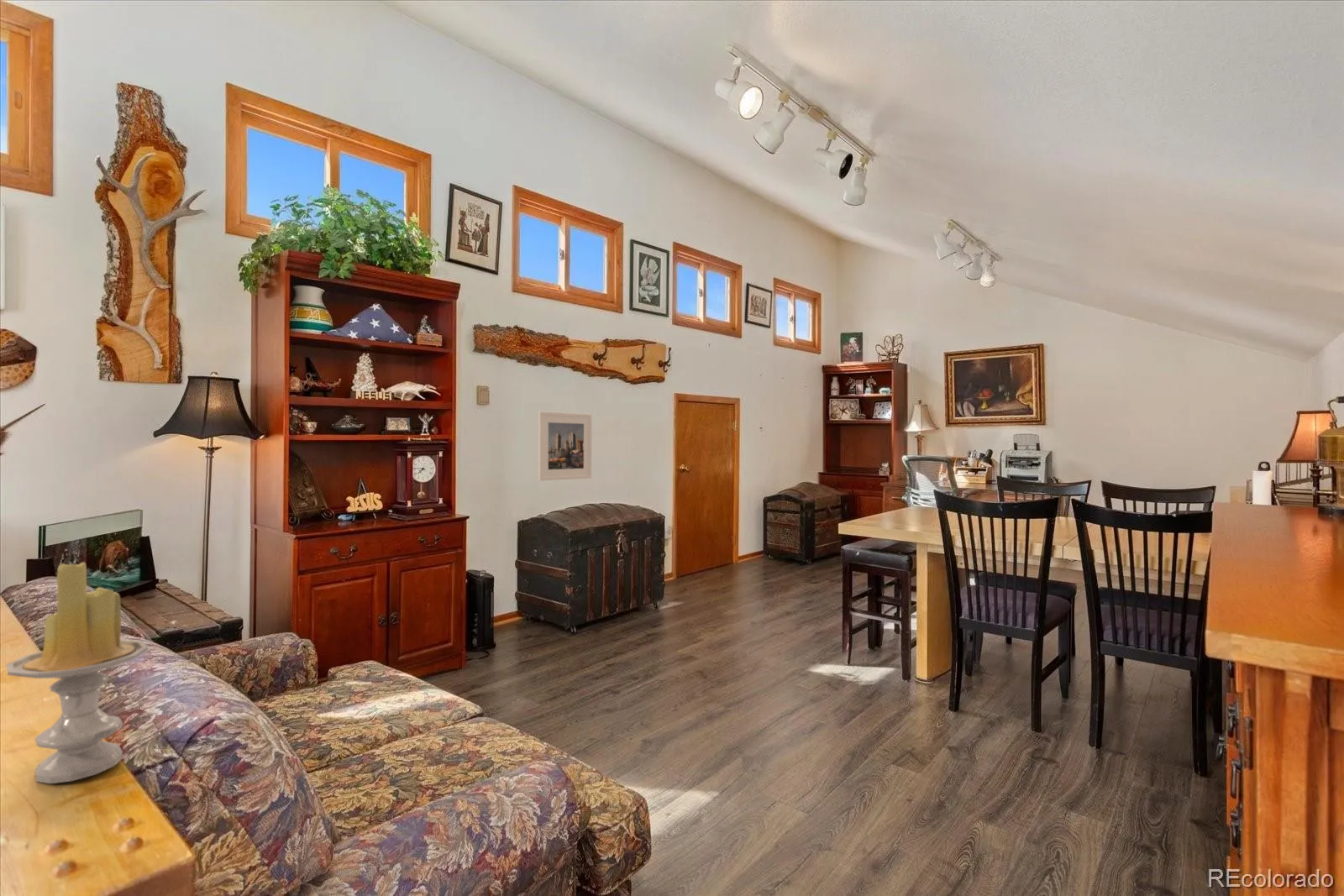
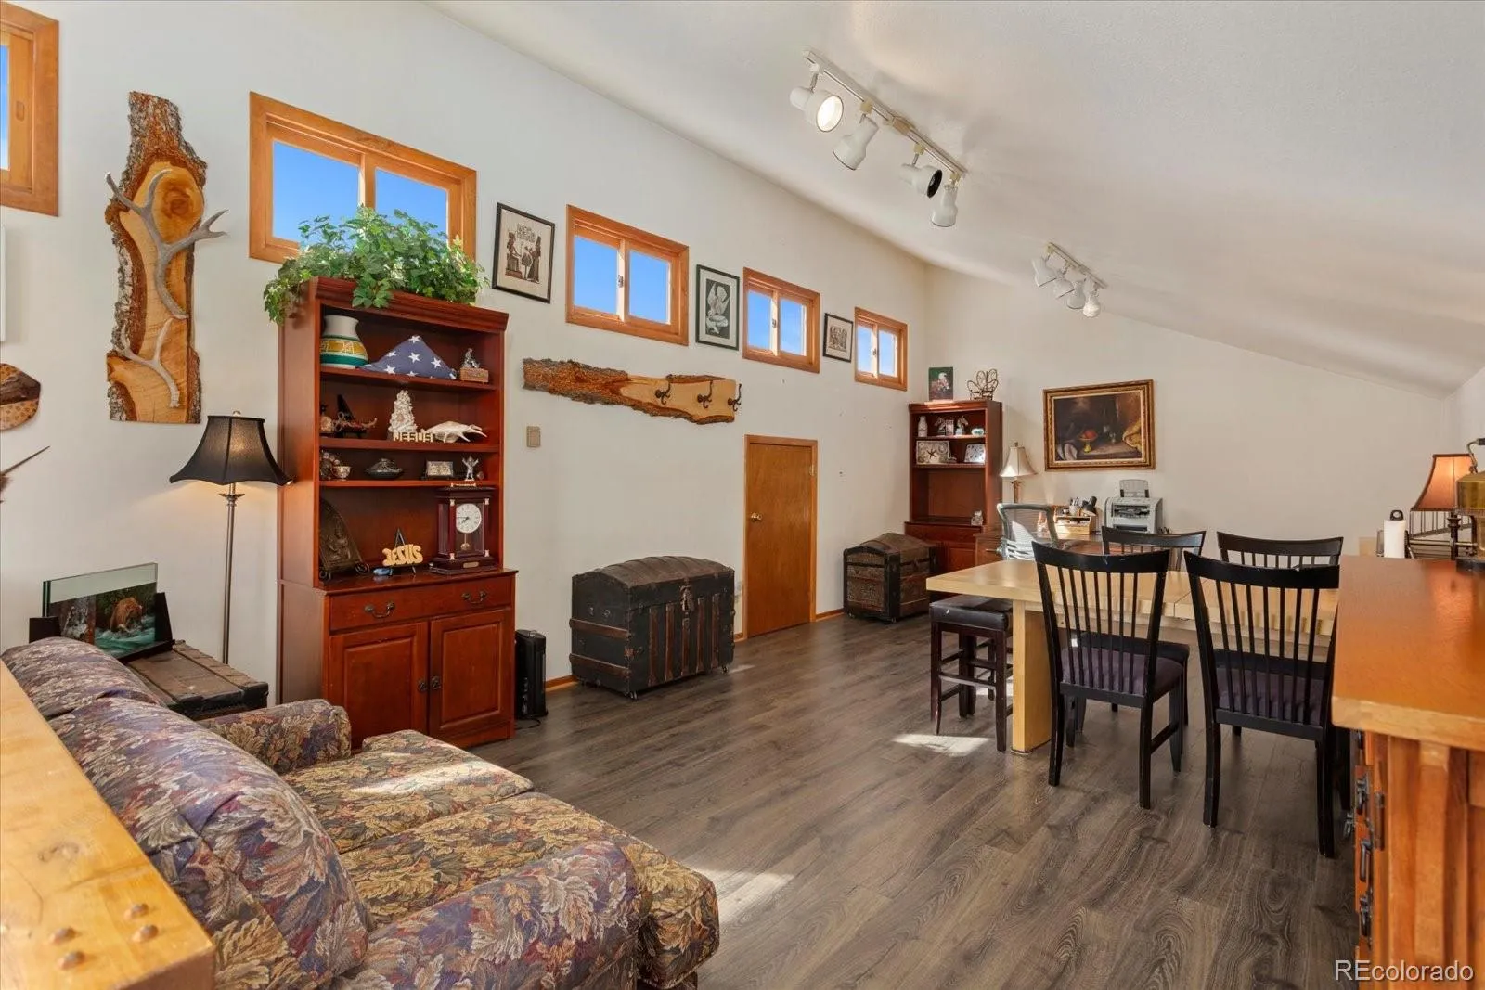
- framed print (565, 446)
- candle (80, 663)
